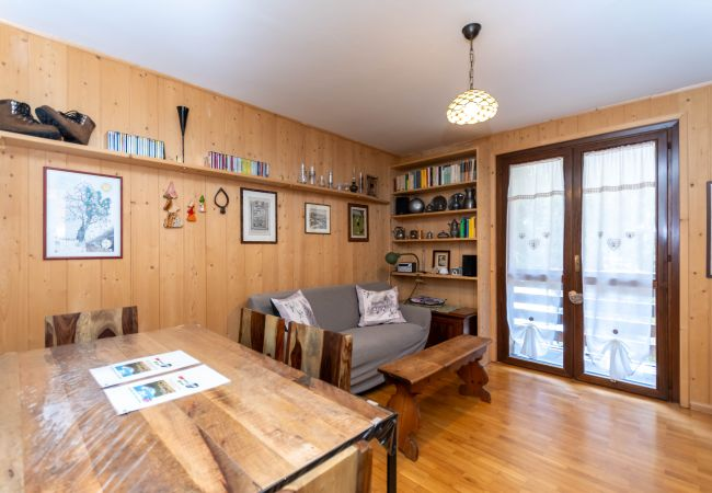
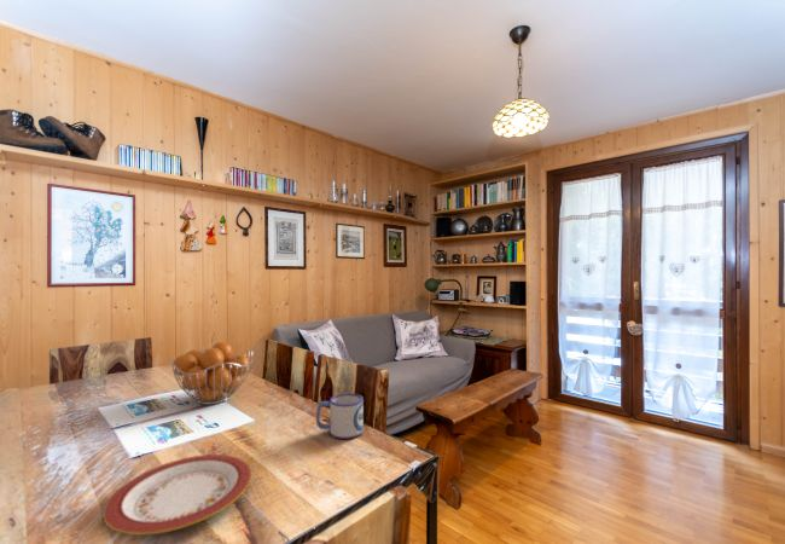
+ fruit basket (214, 371)
+ mug (339, 415)
+ plate (184, 492)
